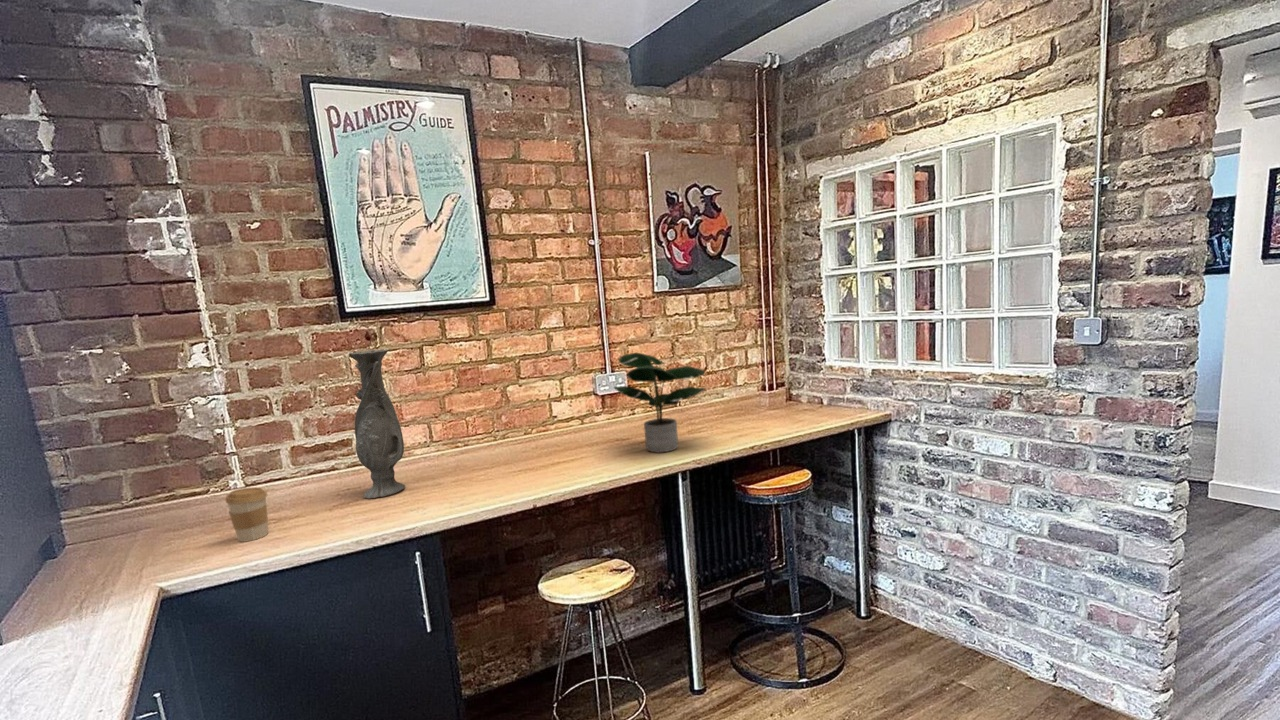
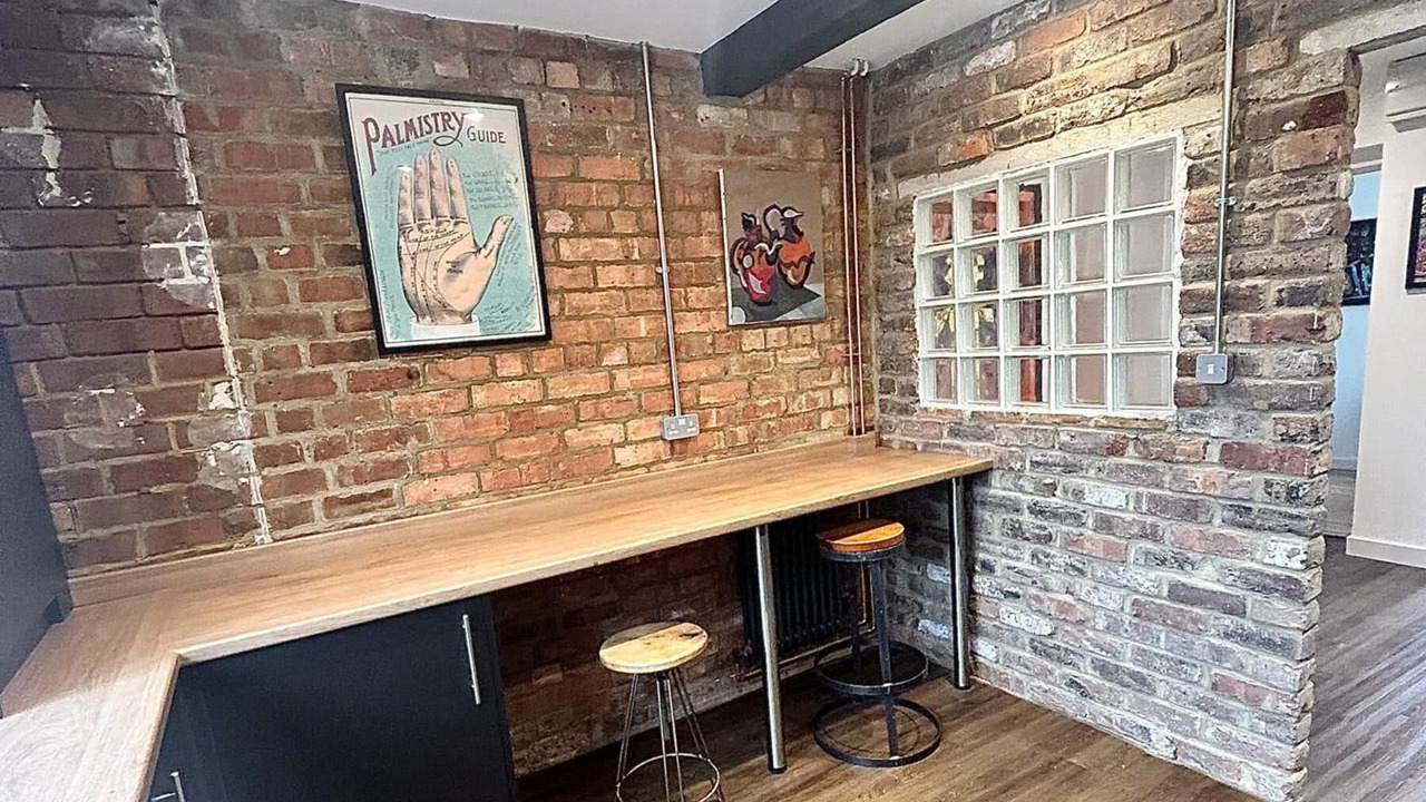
- potted plant (661, 400)
- coffee cup (249, 512)
- vase (376, 422)
